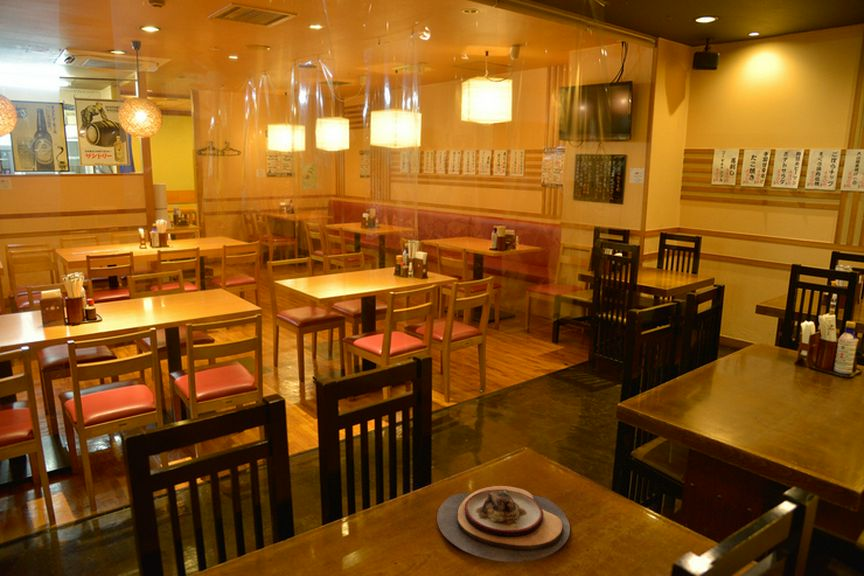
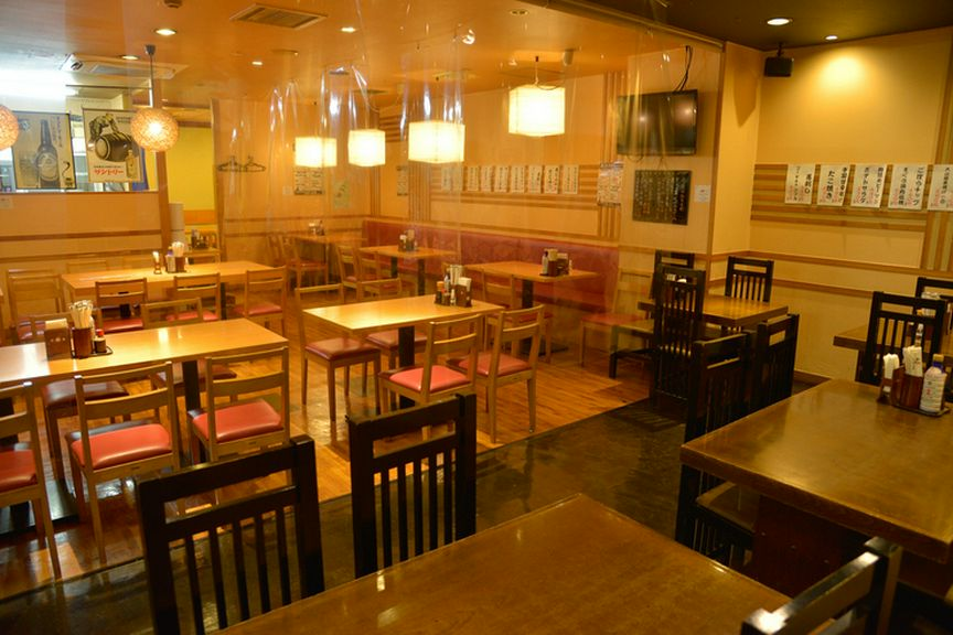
- plate (503, 506)
